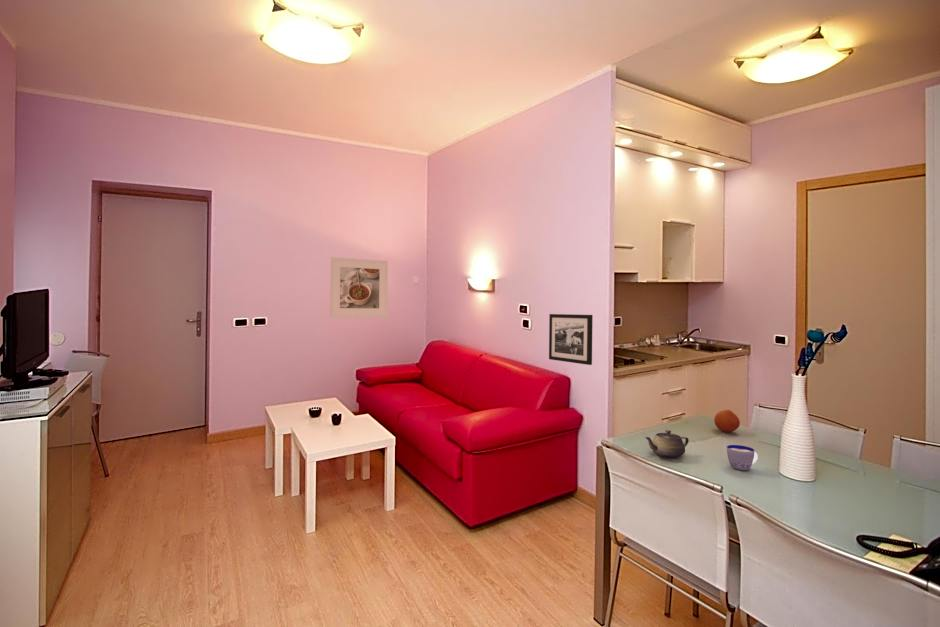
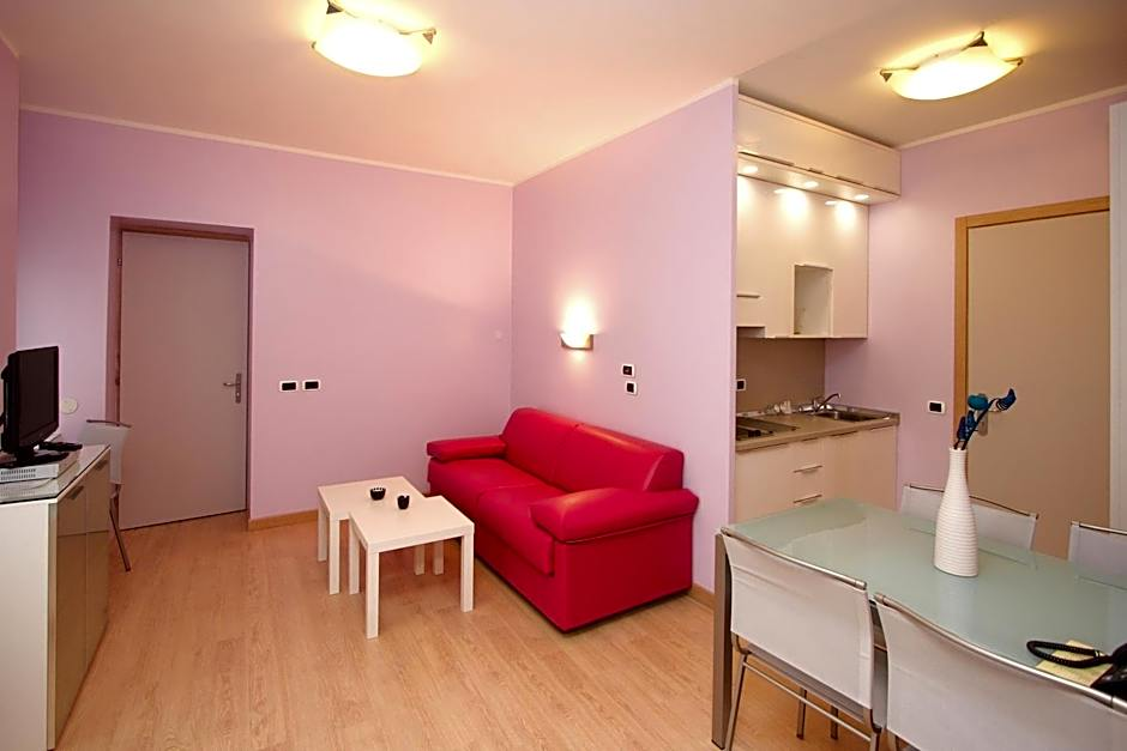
- picture frame (569, 338)
- teapot (666, 442)
- cup (743, 457)
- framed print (359, 288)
- fruit (726, 420)
